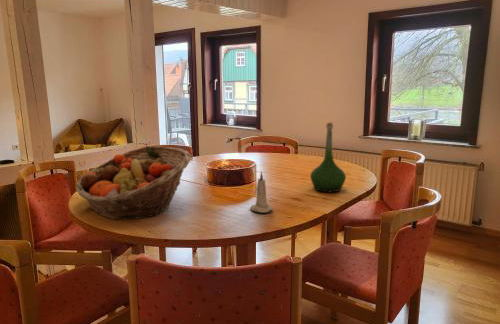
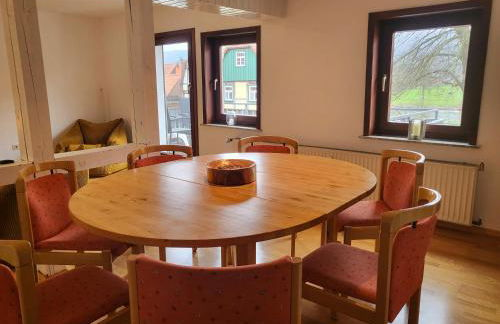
- candle (260, 190)
- vase (328, 156)
- fruit basket (134, 179)
